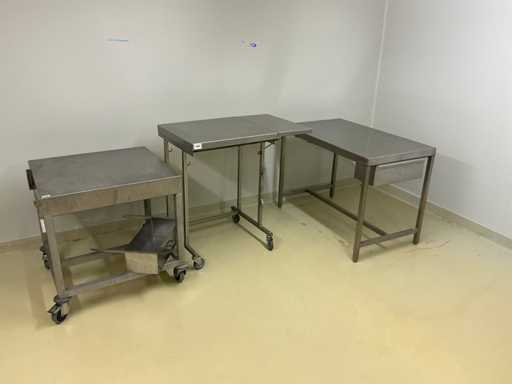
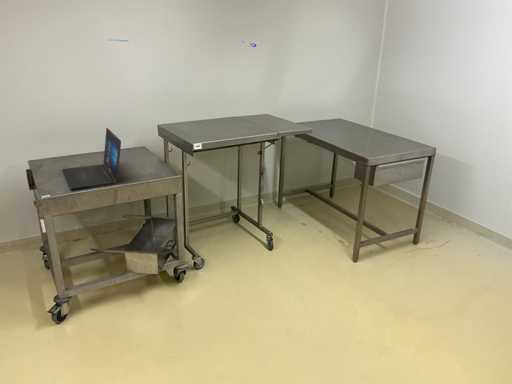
+ laptop (91, 165)
